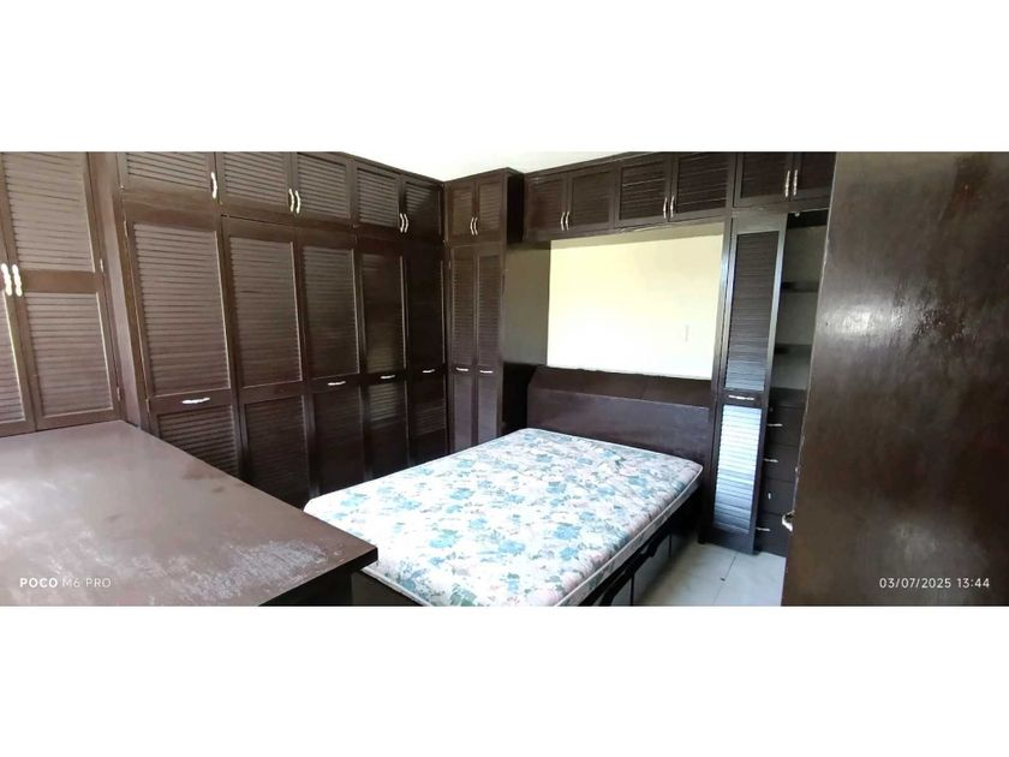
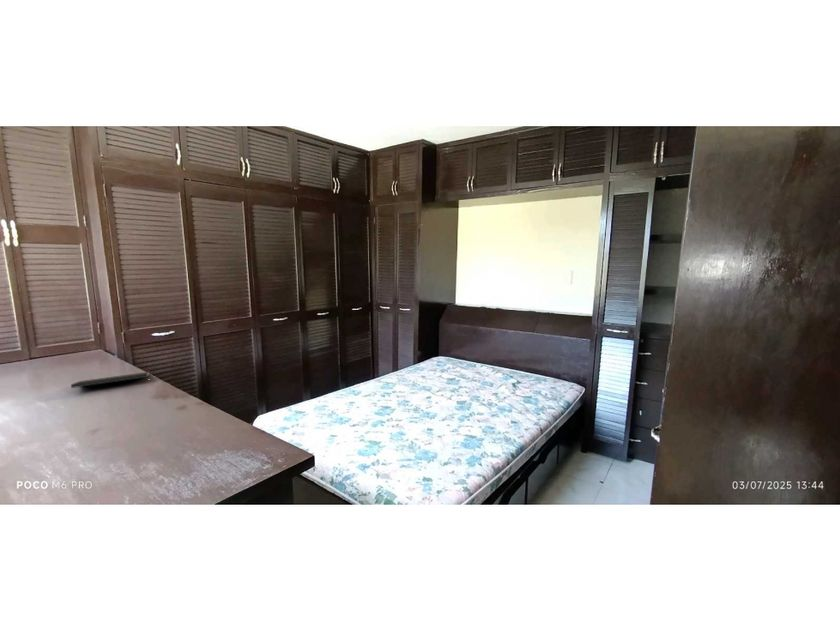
+ notepad (113, 379)
